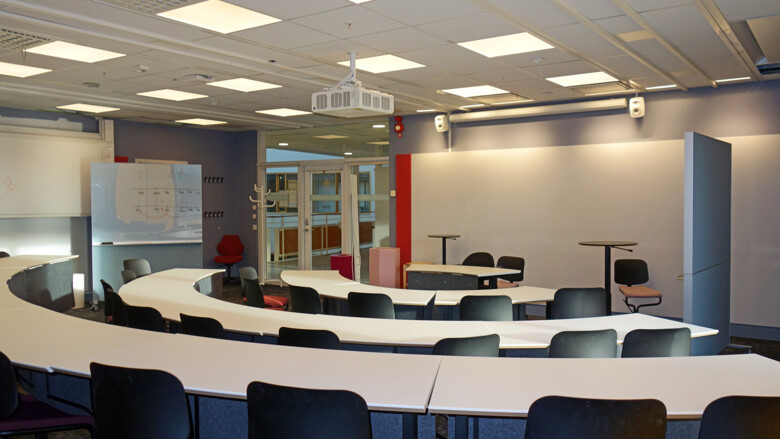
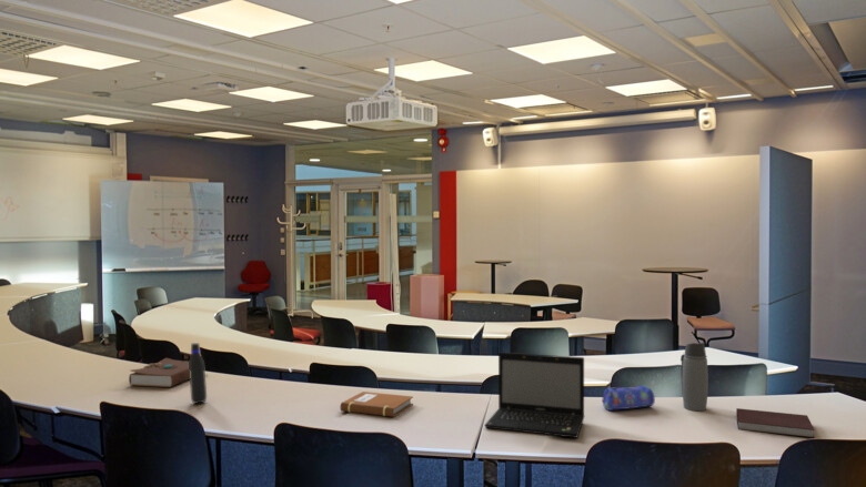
+ water bottle (694, 374)
+ notebook (375, 403)
+ notebook (773, 422)
+ book (168, 371)
+ water bottle (198, 373)
+ pencil case (627, 397)
+ laptop (535, 393)
